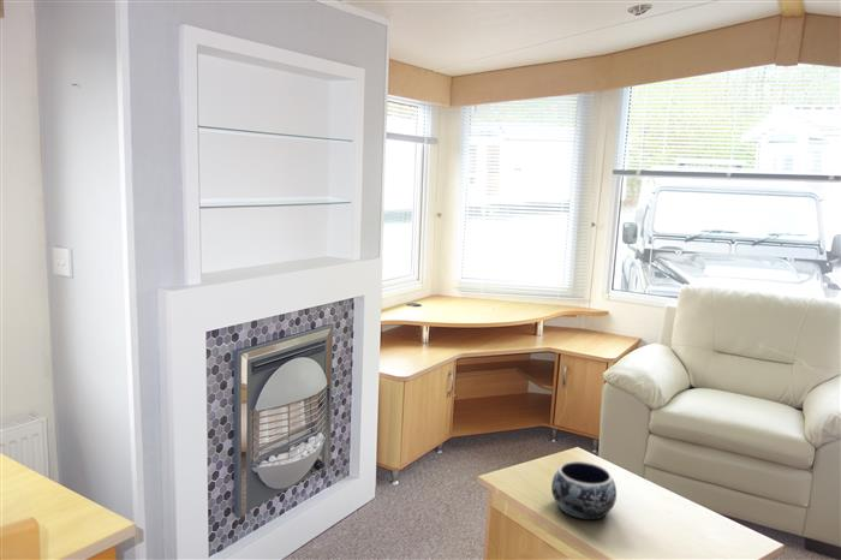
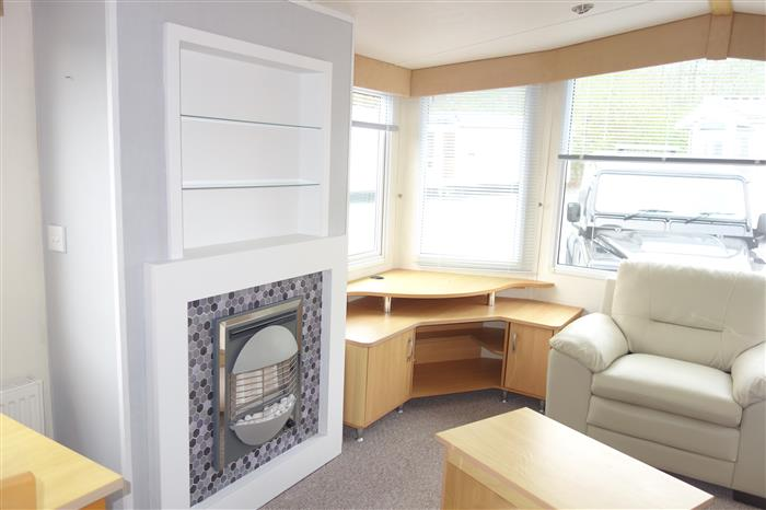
- decorative bowl (583, 489)
